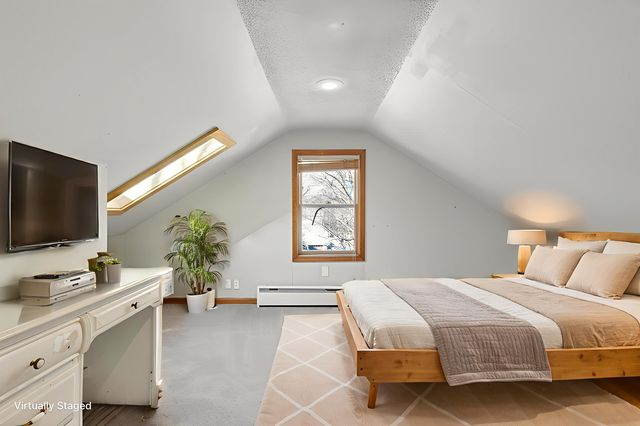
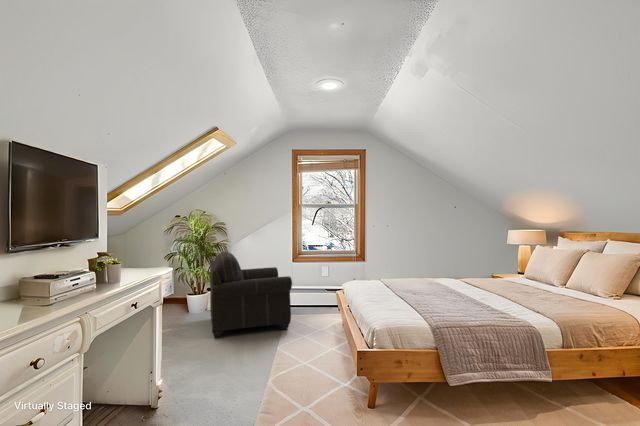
+ armchair (248, 287)
